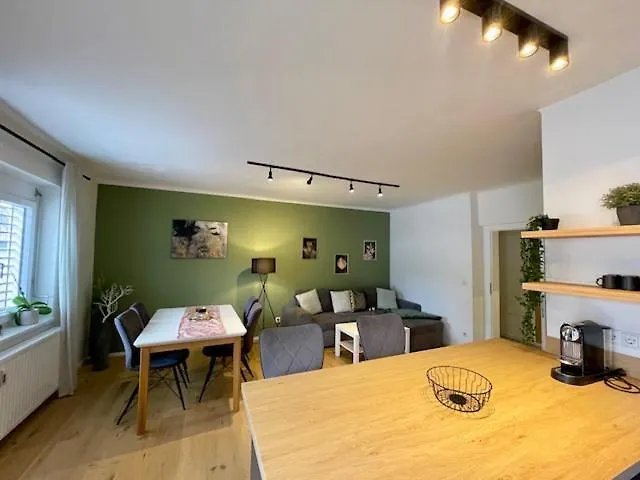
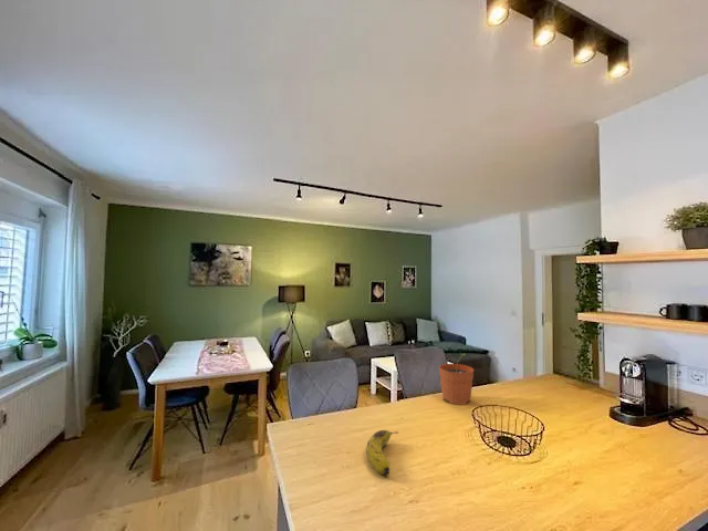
+ fruit (383, 446)
+ plant pot (456, 375)
